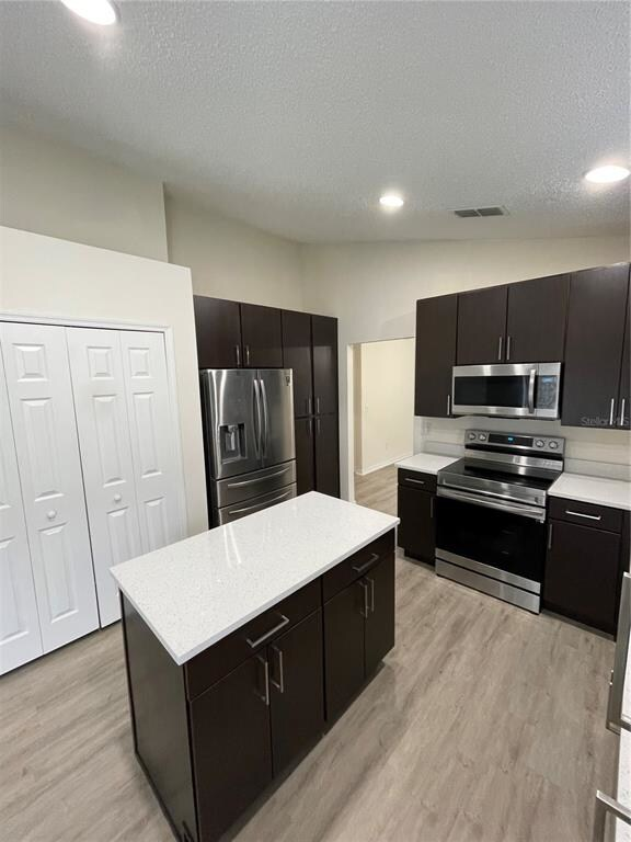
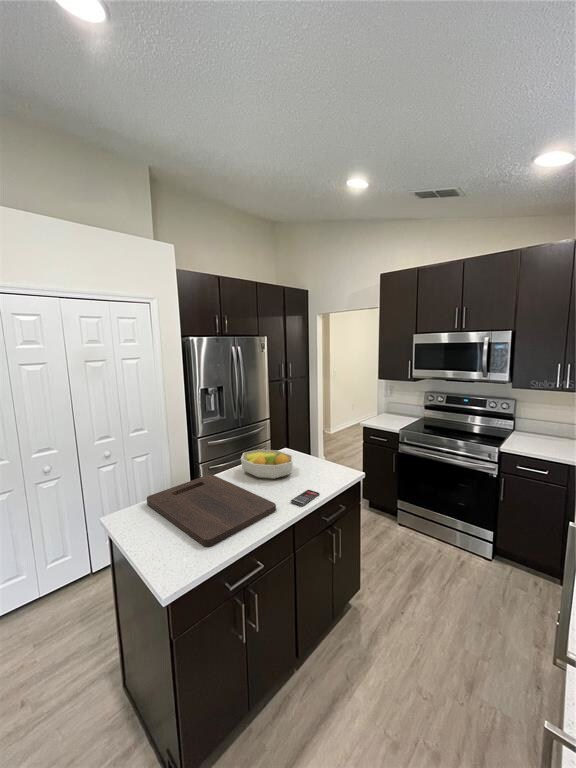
+ cutting board (209, 503)
+ fruit bowl (267, 461)
+ smartphone (305, 497)
